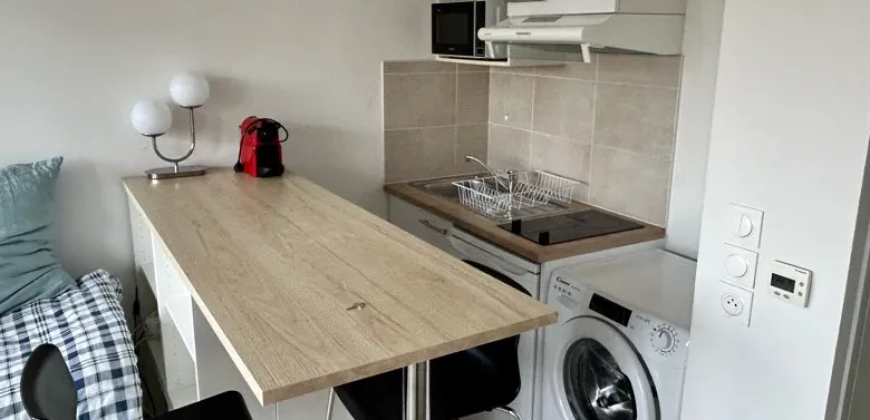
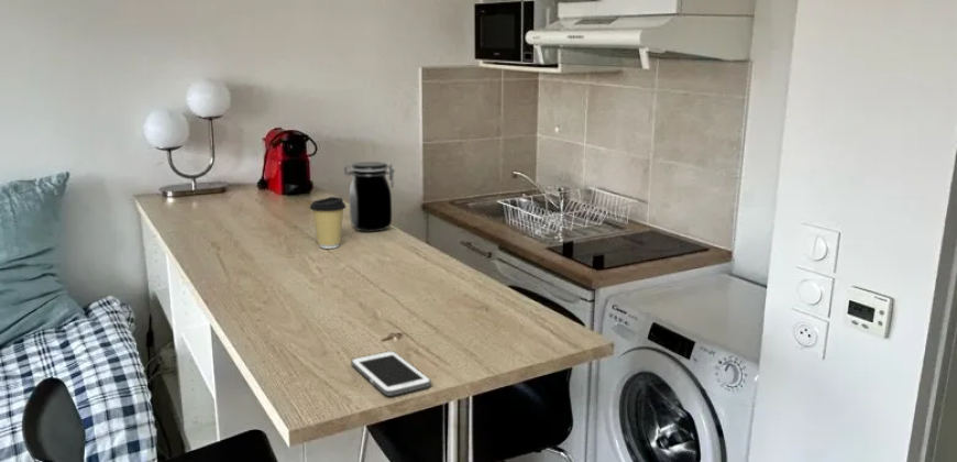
+ jar (370, 196)
+ coffee cup (328, 222)
+ cell phone (389, 372)
